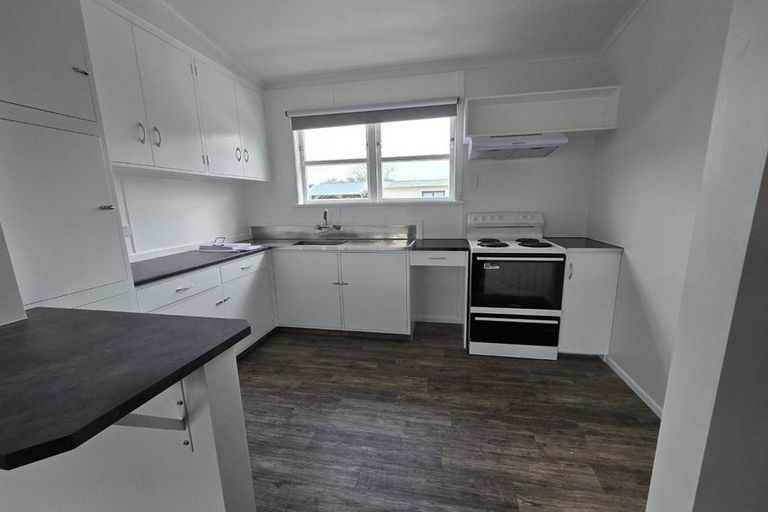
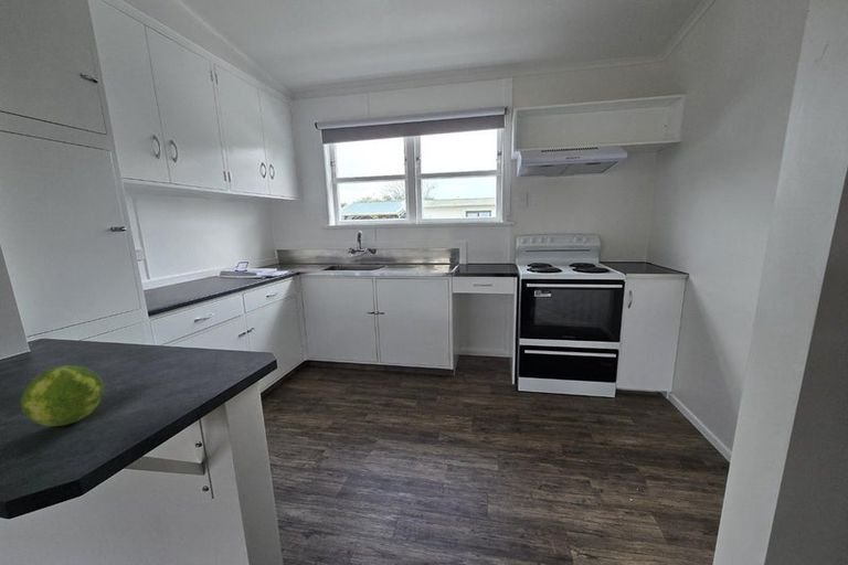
+ fruit (65, 395)
